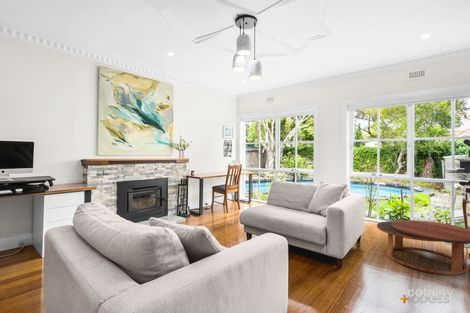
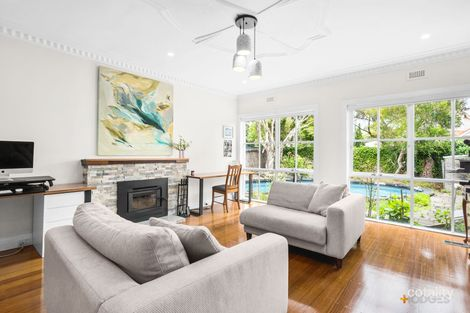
- coffee table (425, 240)
